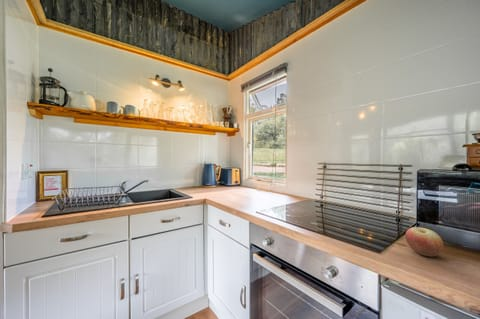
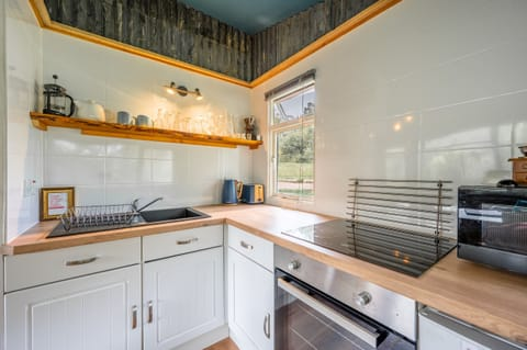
- apple (423, 241)
